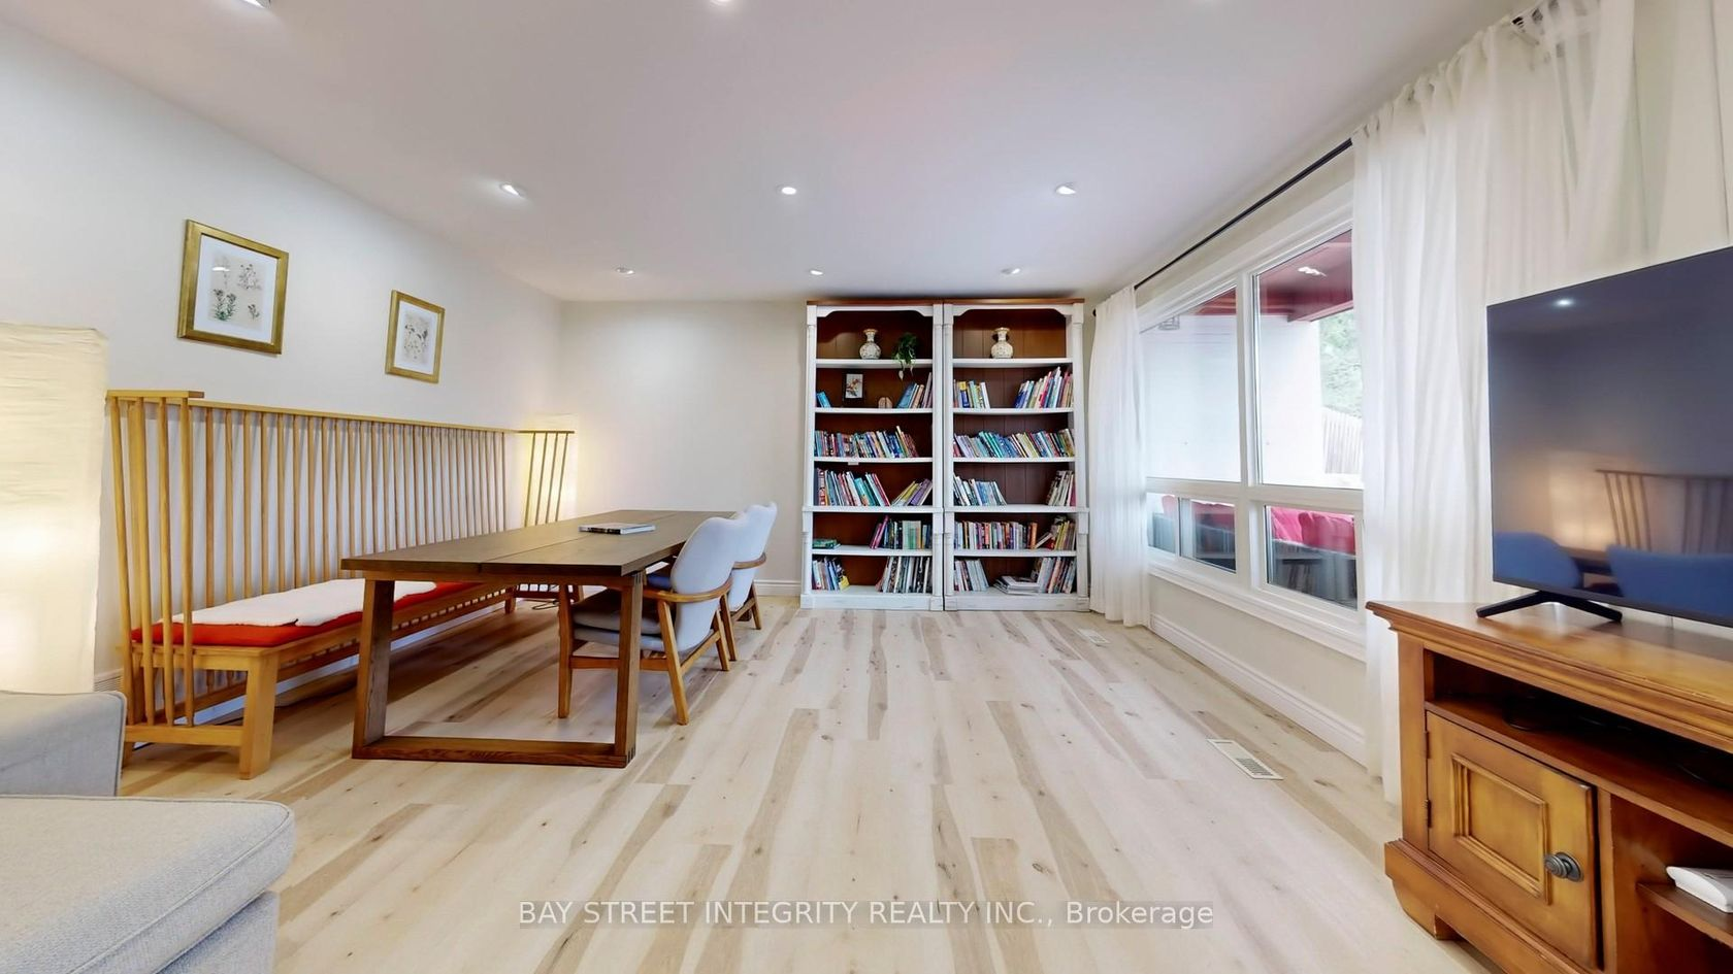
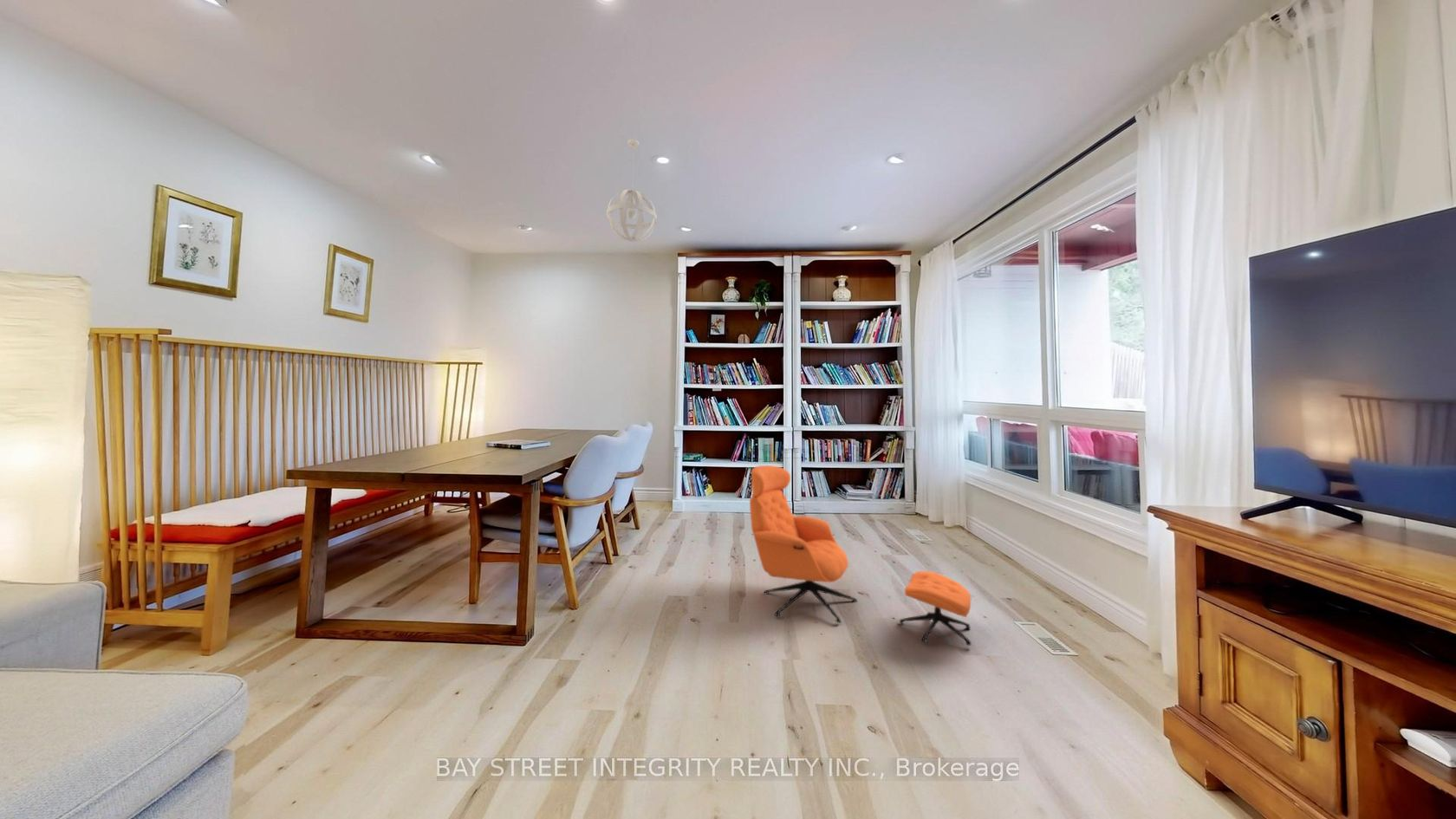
+ pendant light (632, 192)
+ armchair (843, 551)
